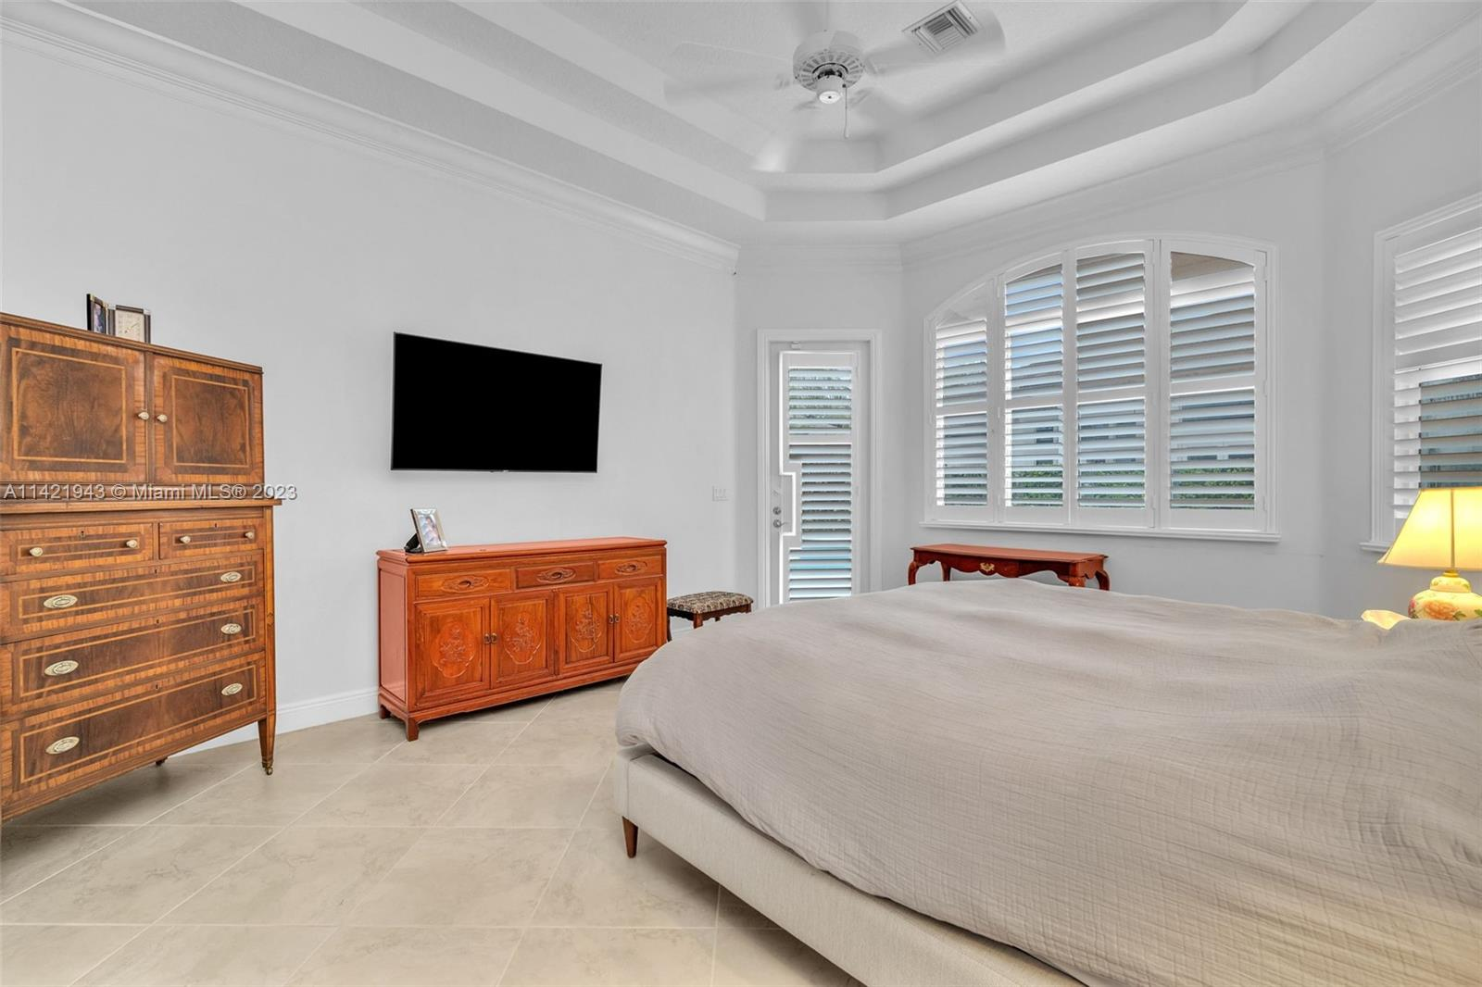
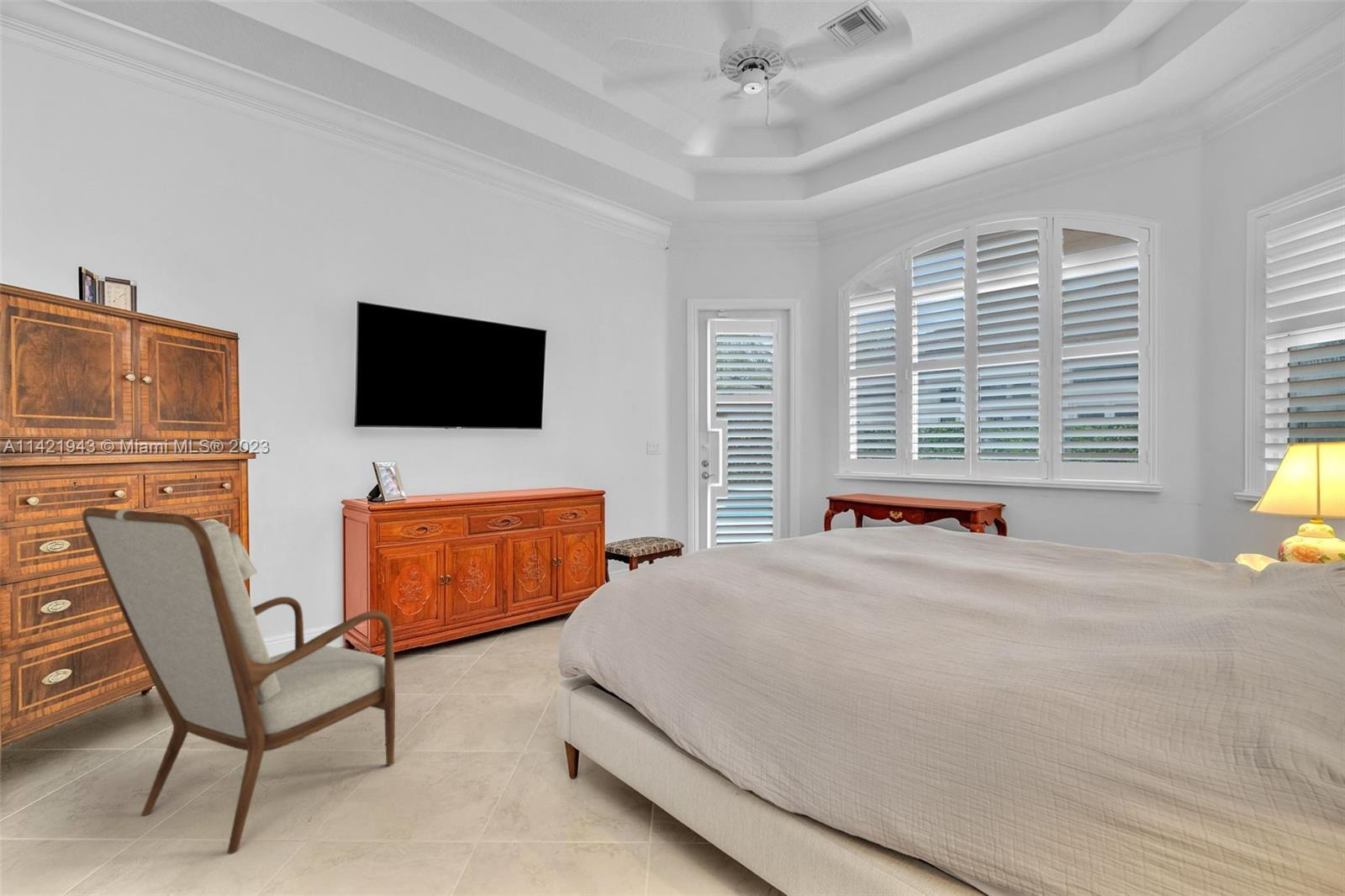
+ armchair (258, 646)
